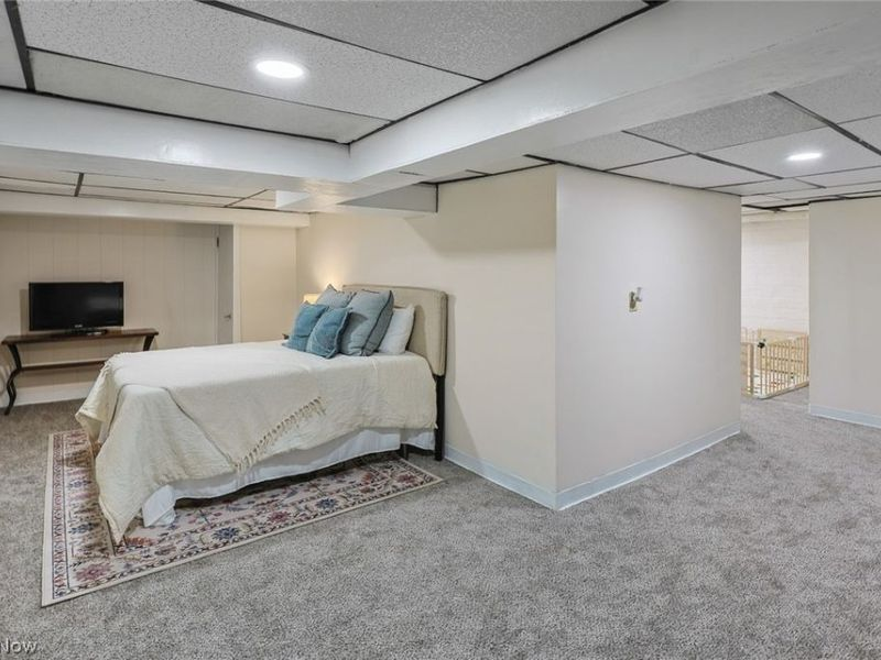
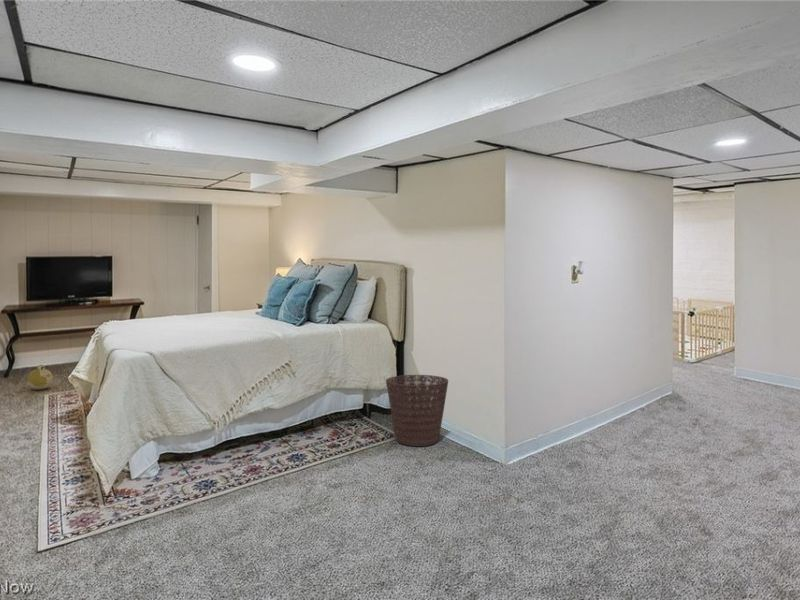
+ plush toy (40, 377)
+ basket (417, 409)
